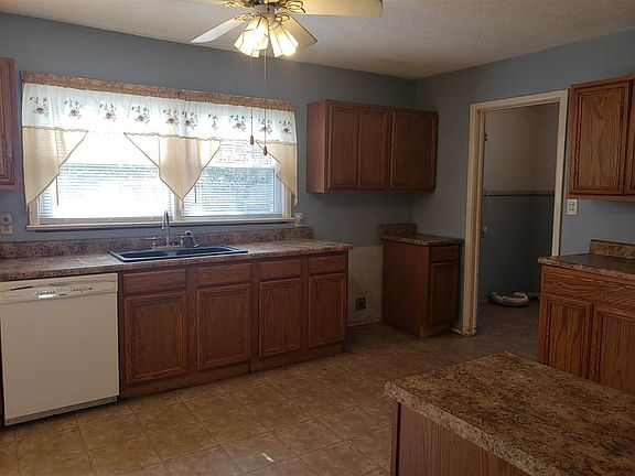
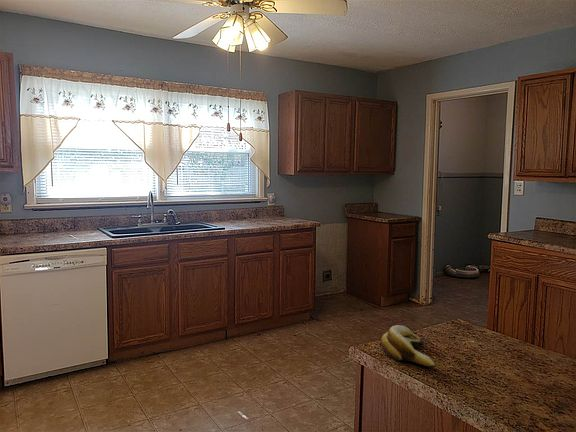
+ banana (411, 341)
